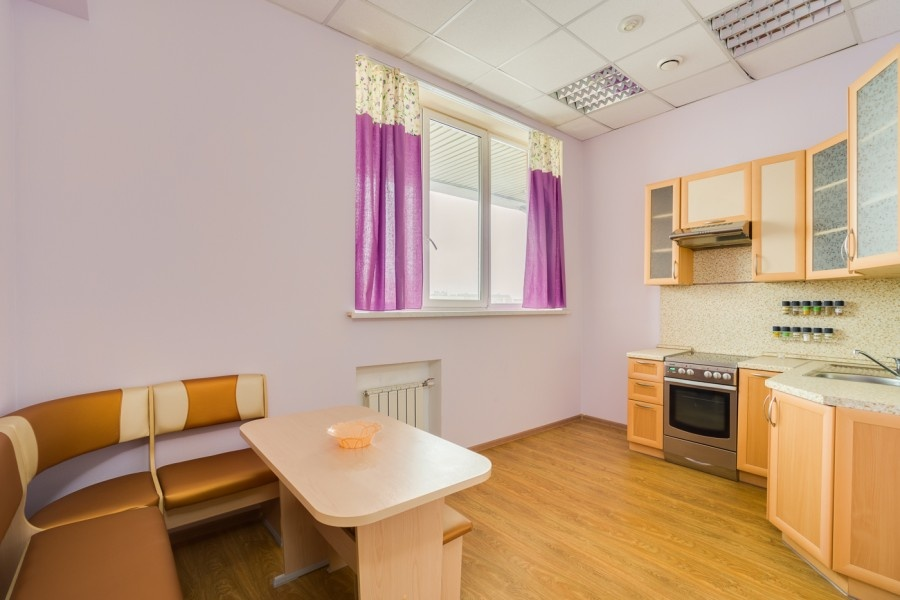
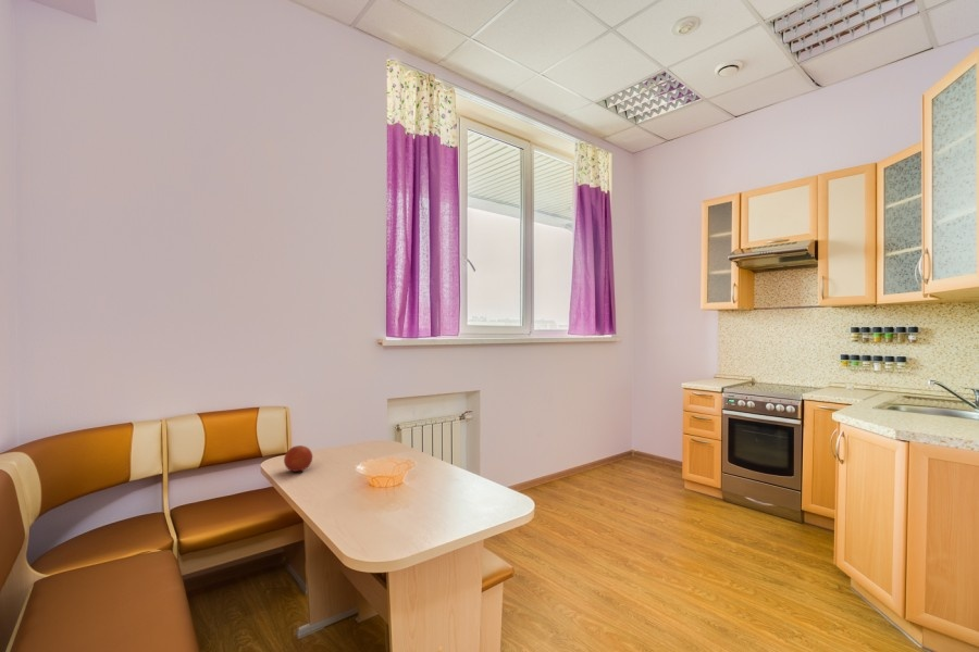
+ fruit (298, 457)
